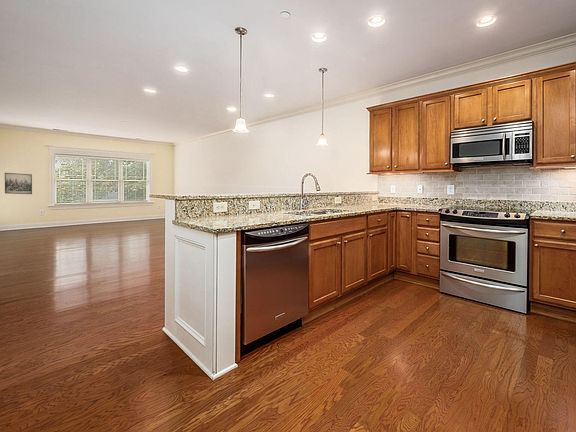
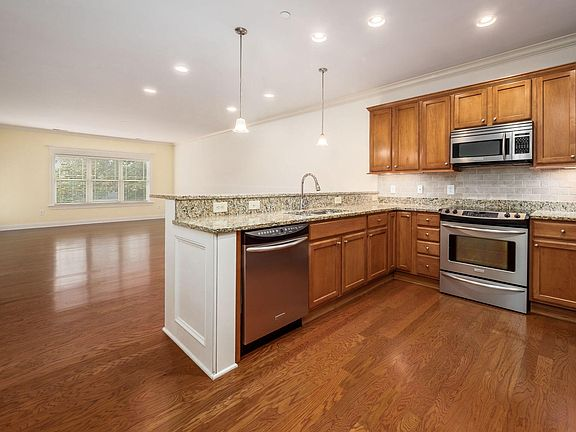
- wall art (18, 183)
